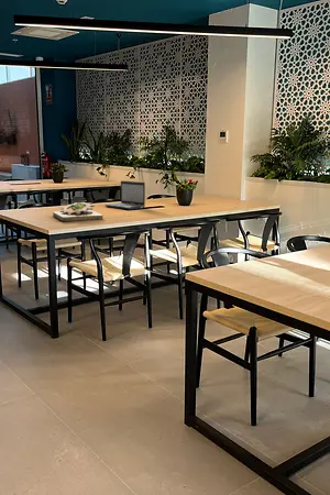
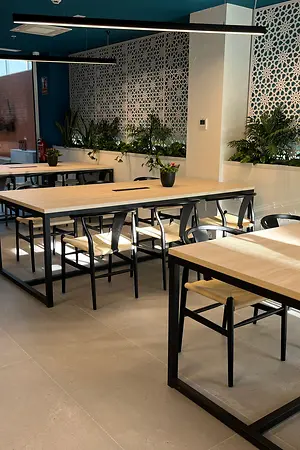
- succulent planter (77, 210)
- laptop (124, 195)
